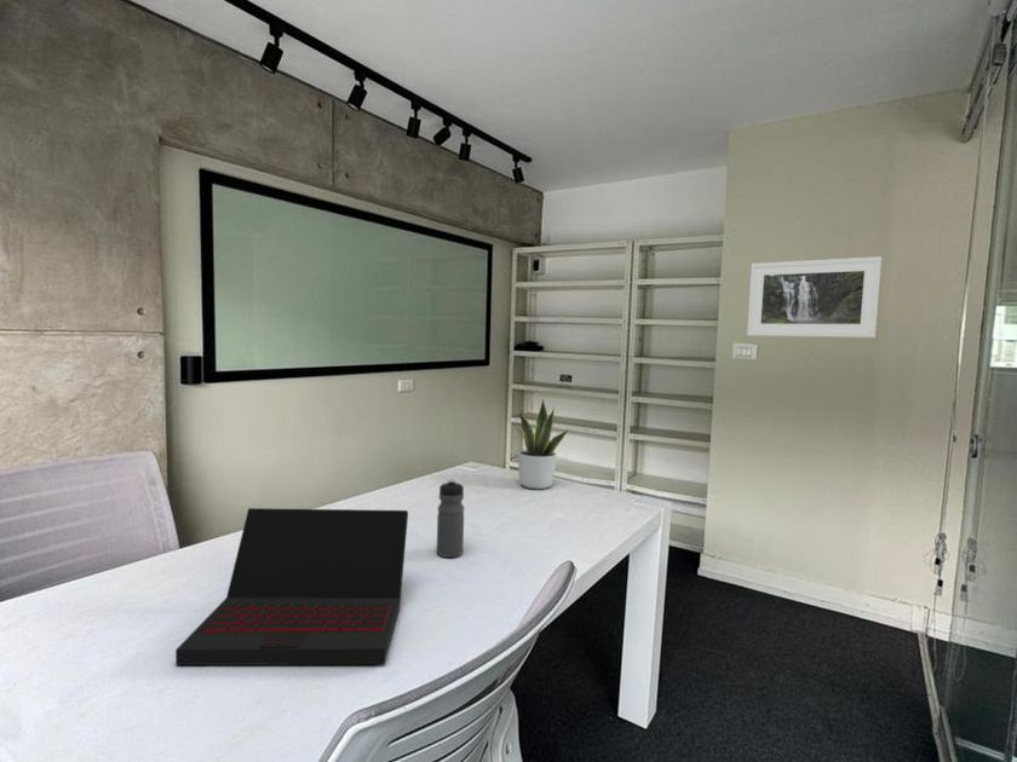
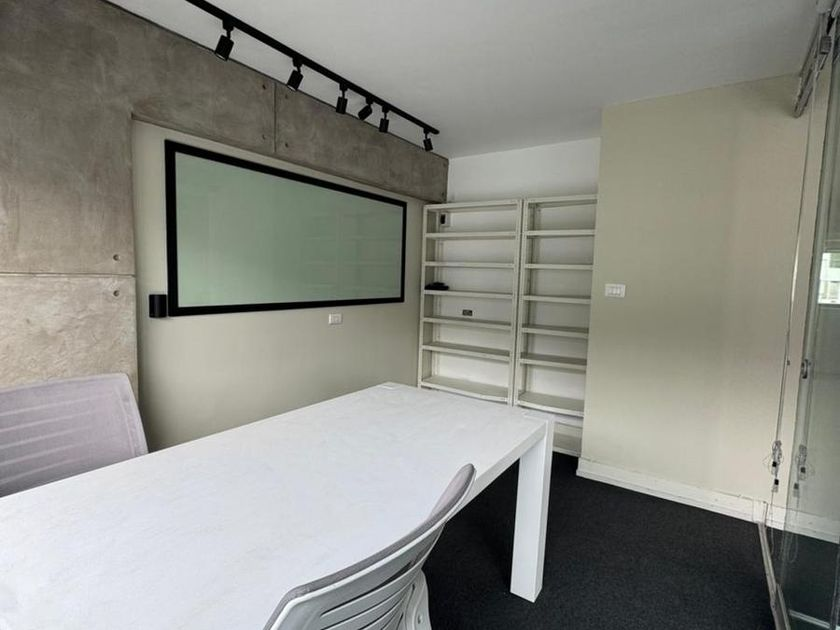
- potted plant (535, 441)
- laptop (309, 575)
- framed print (810, 298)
- water bottle (450, 516)
